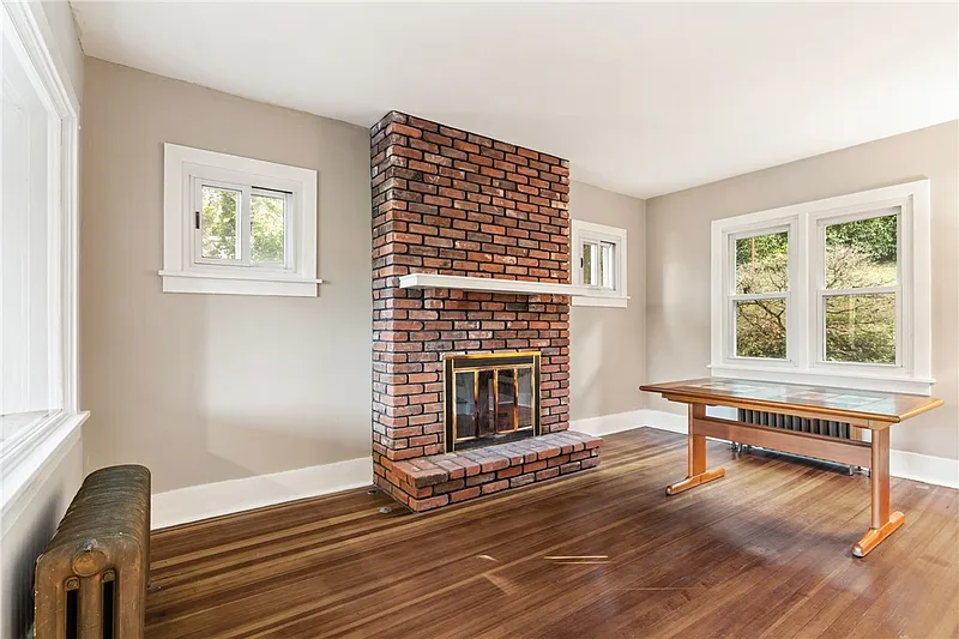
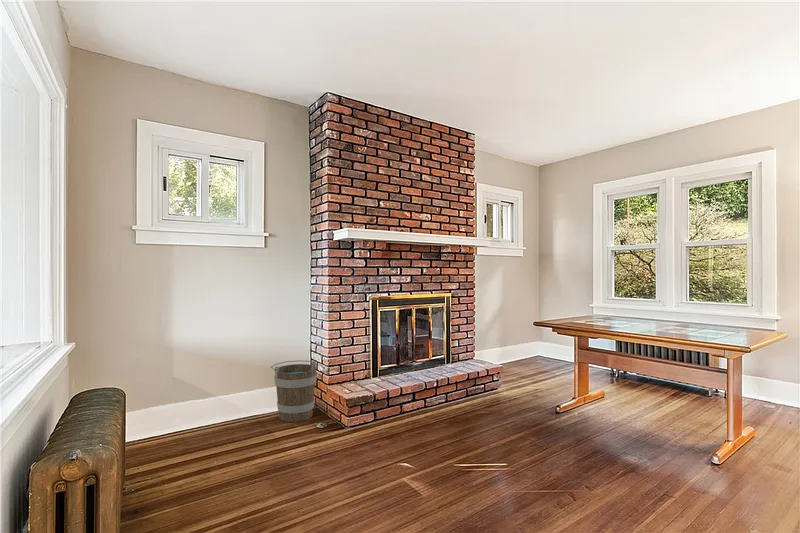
+ bucket (294, 389)
